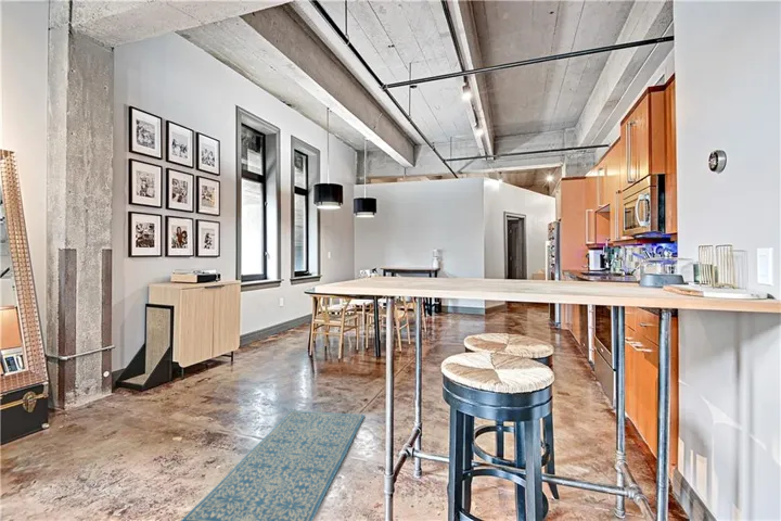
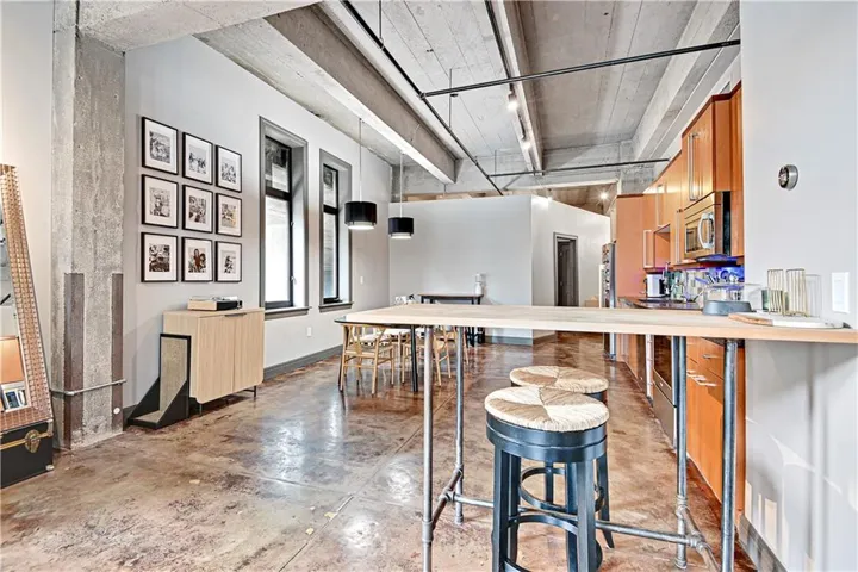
- rug (295, 455)
